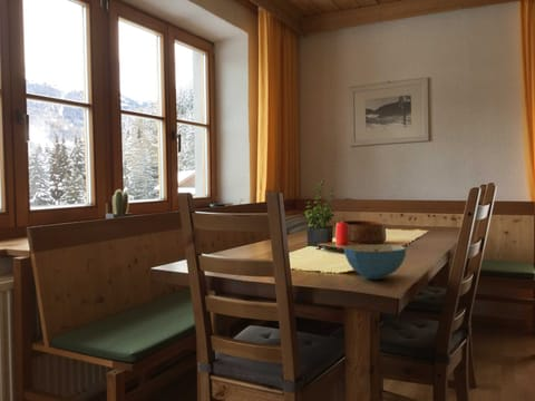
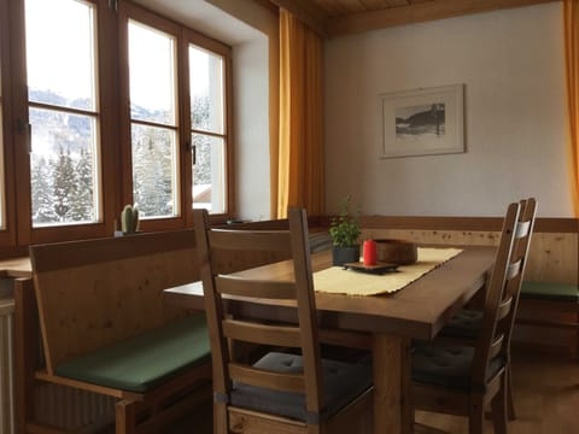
- cereal bowl (374, 262)
